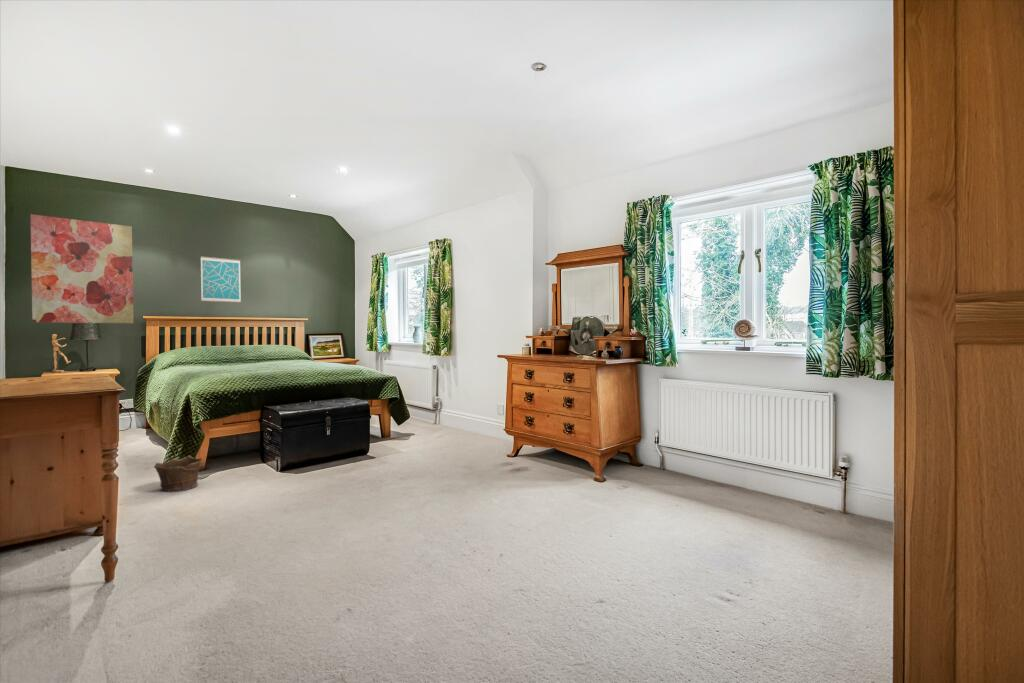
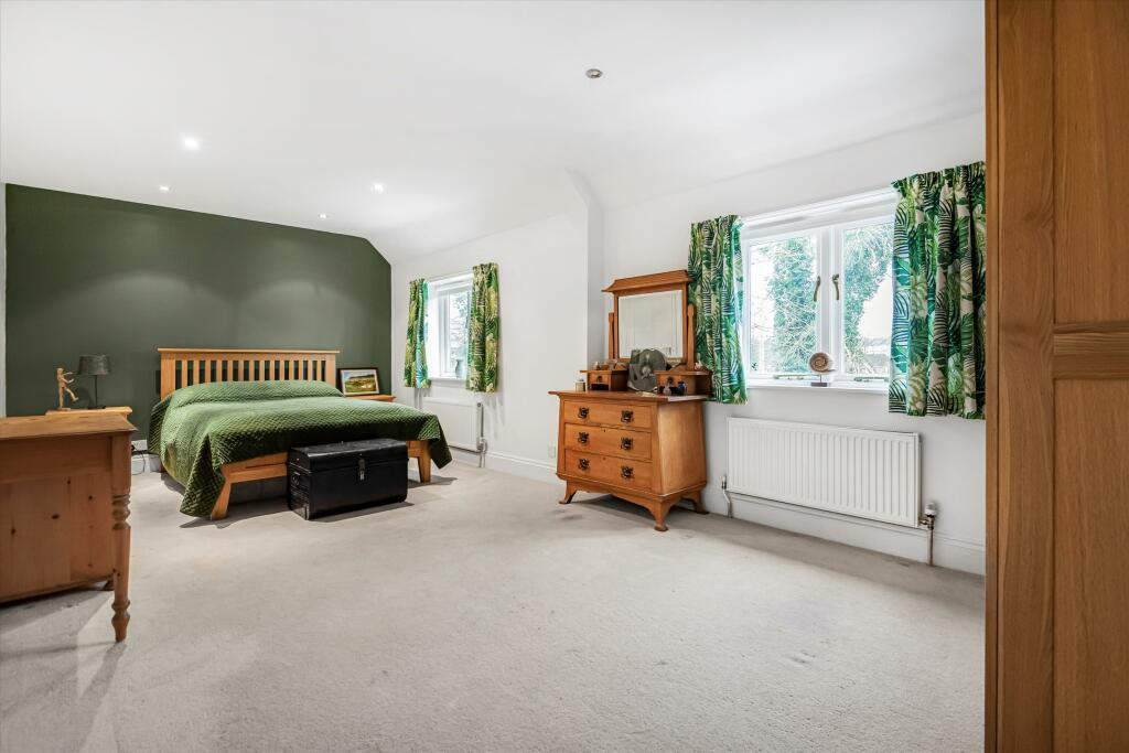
- wall art (221, 280)
- clay pot (179, 468)
- wall art (84, 271)
